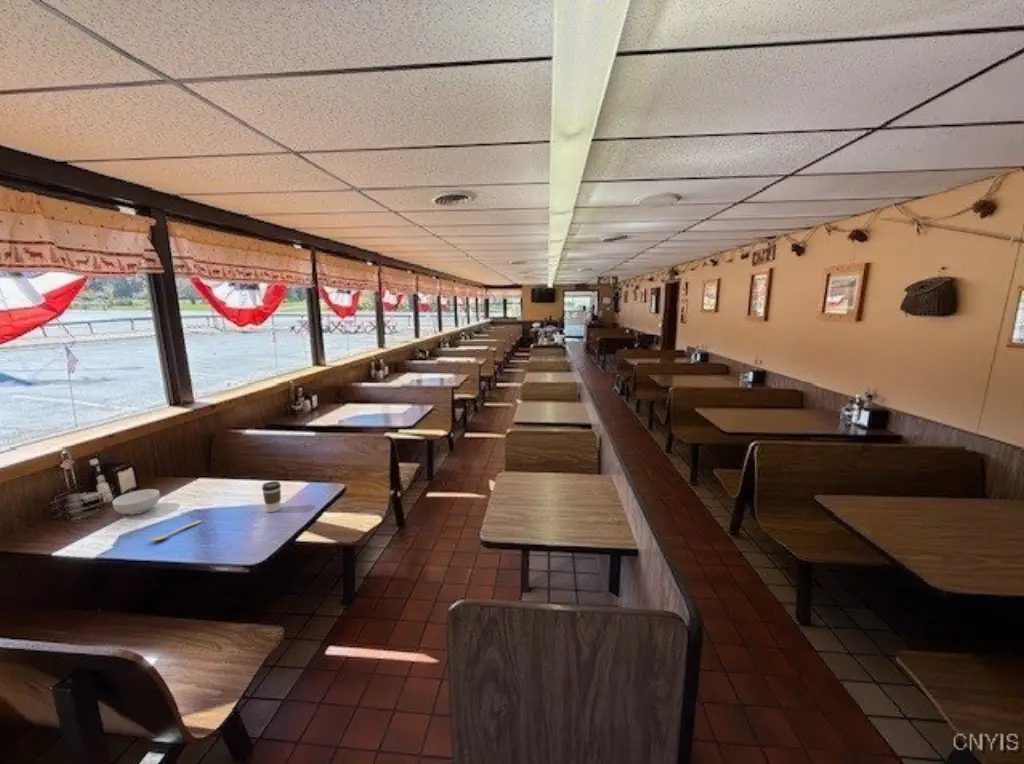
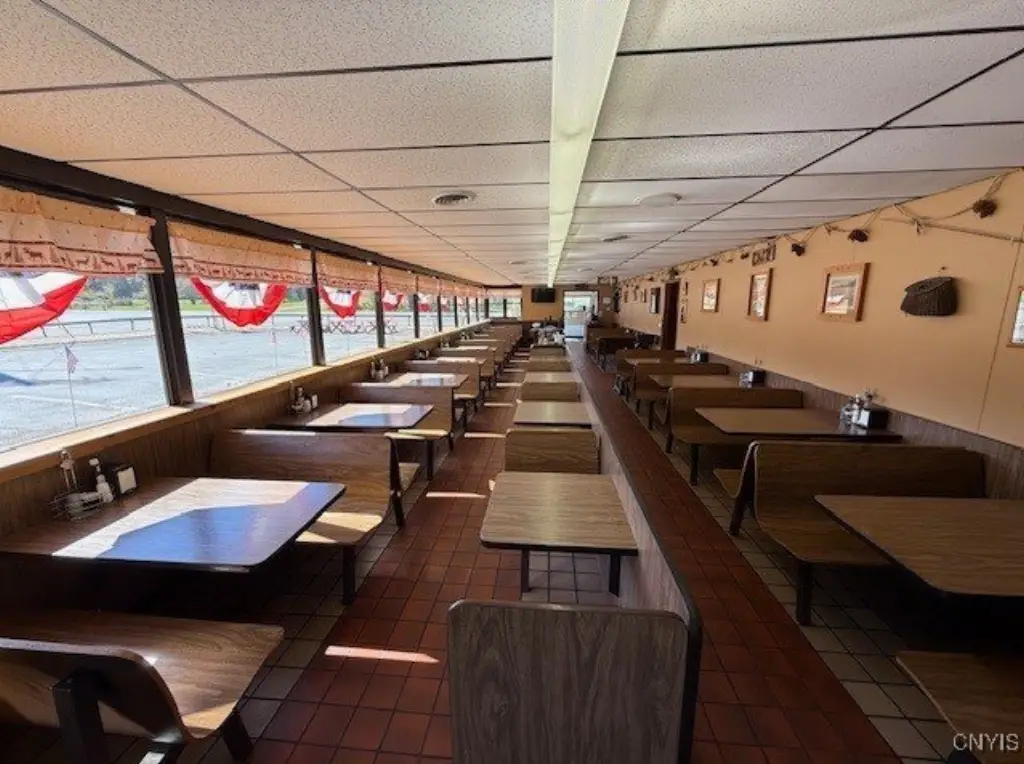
- spoon (176, 530)
- coffee cup (272, 496)
- cereal bowl (137, 503)
